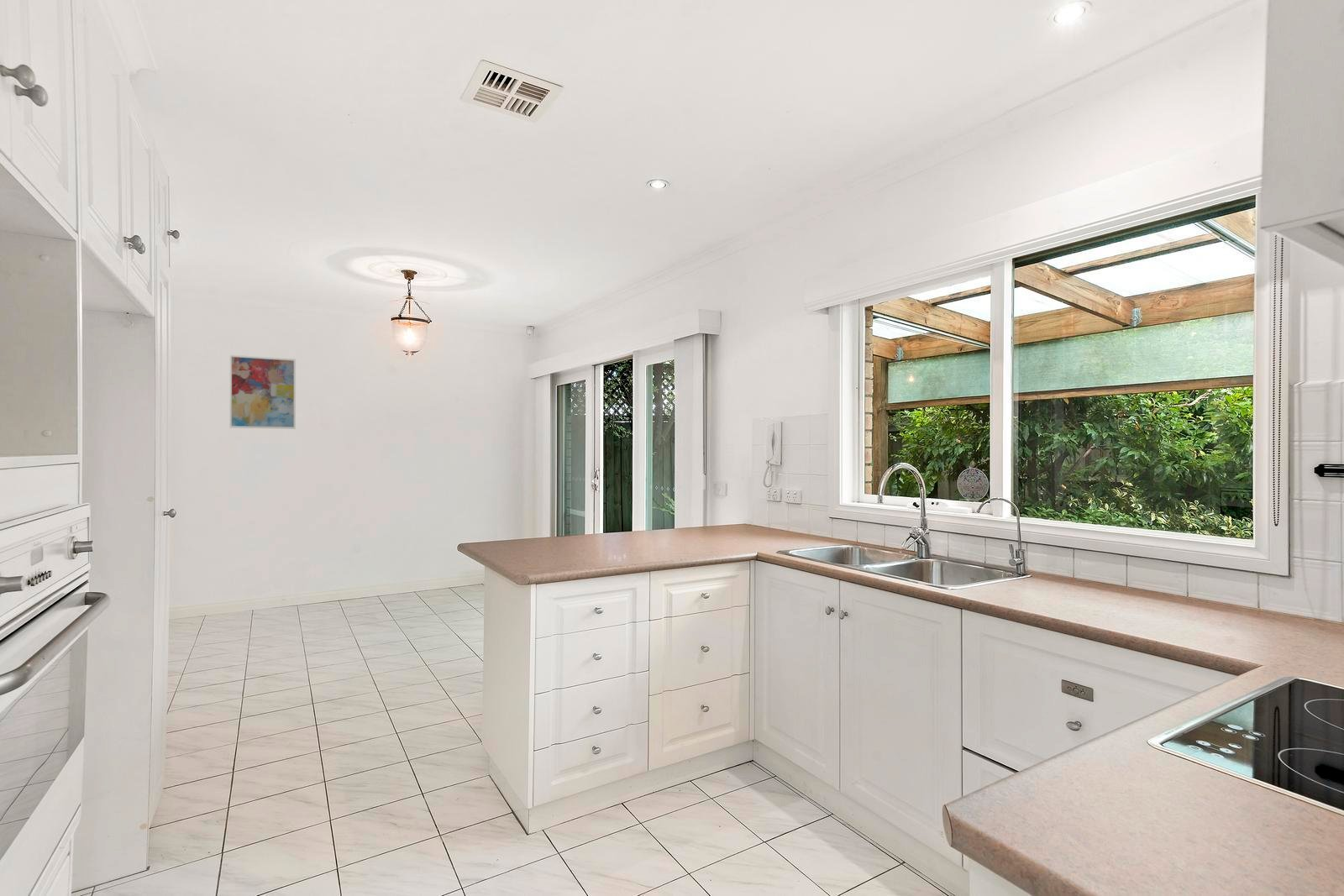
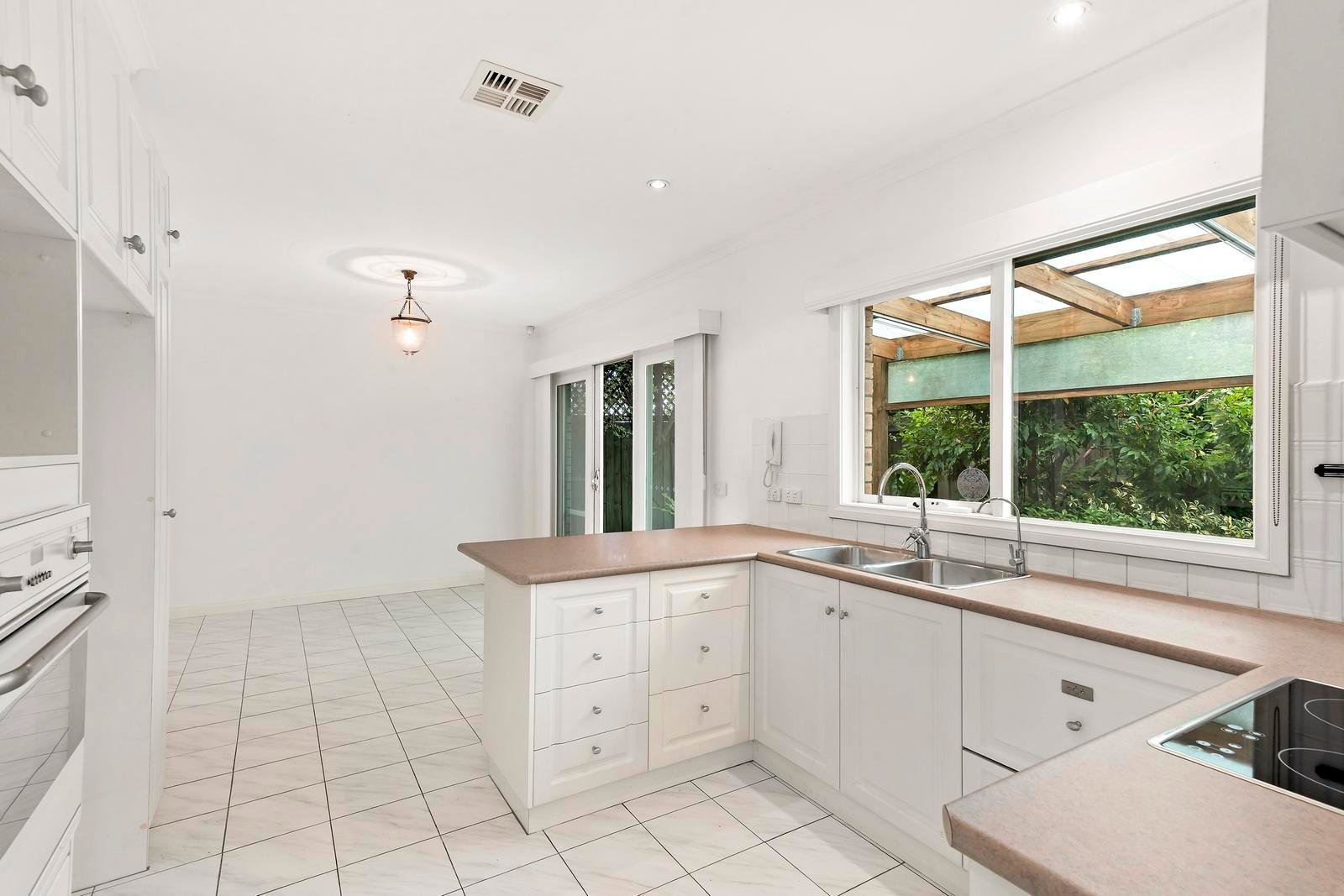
- wall art (263, 392)
